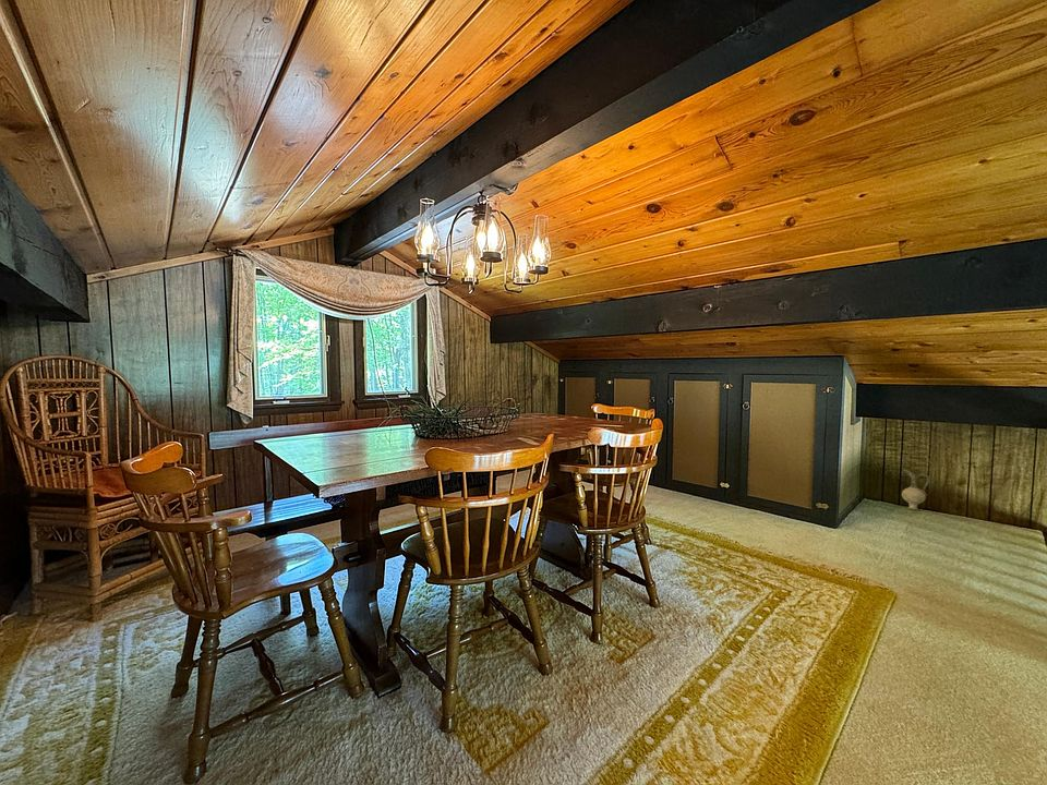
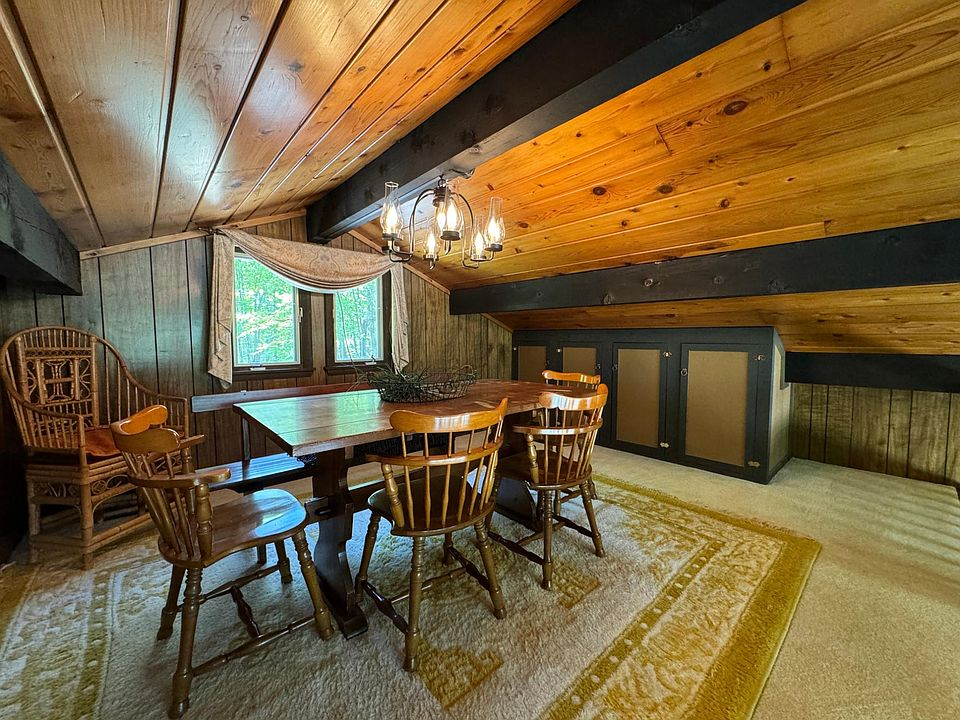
- ceramic jug (915, 490)
